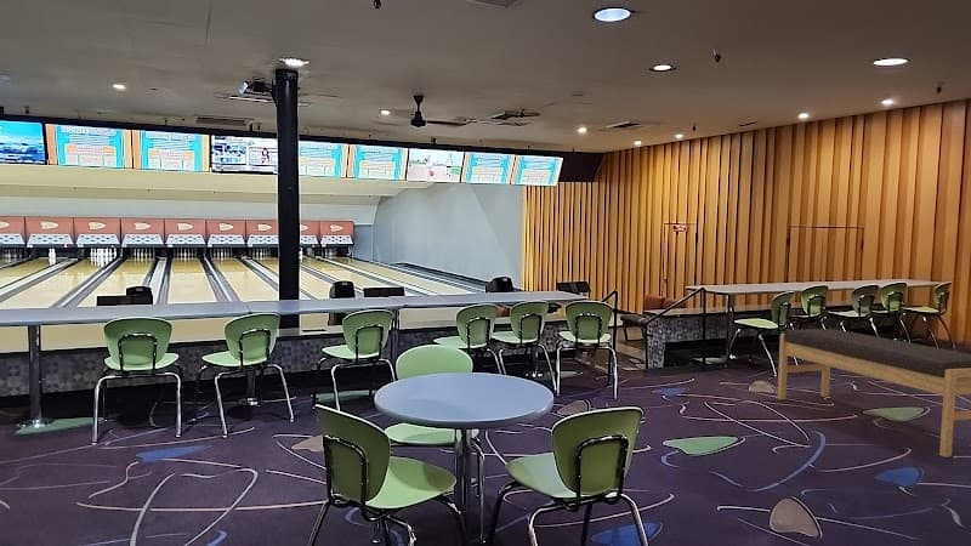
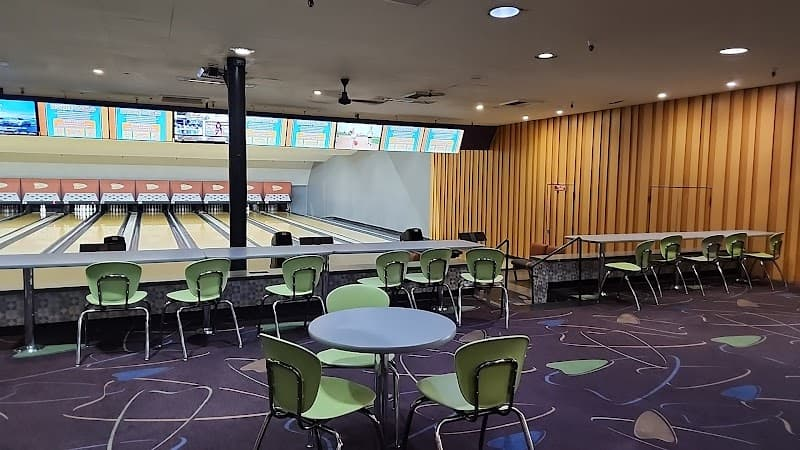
- bench (880, 379)
